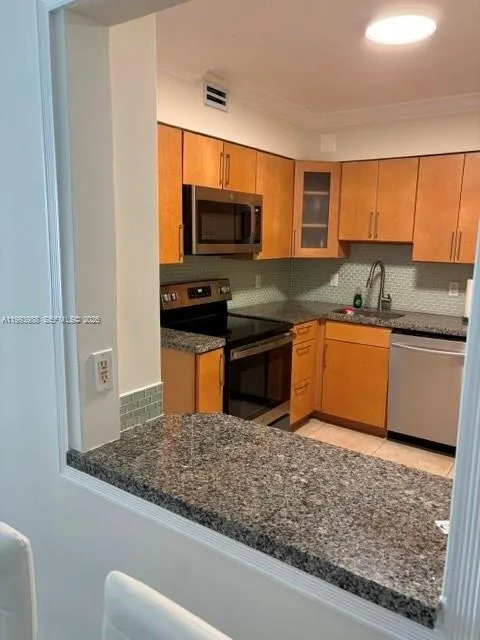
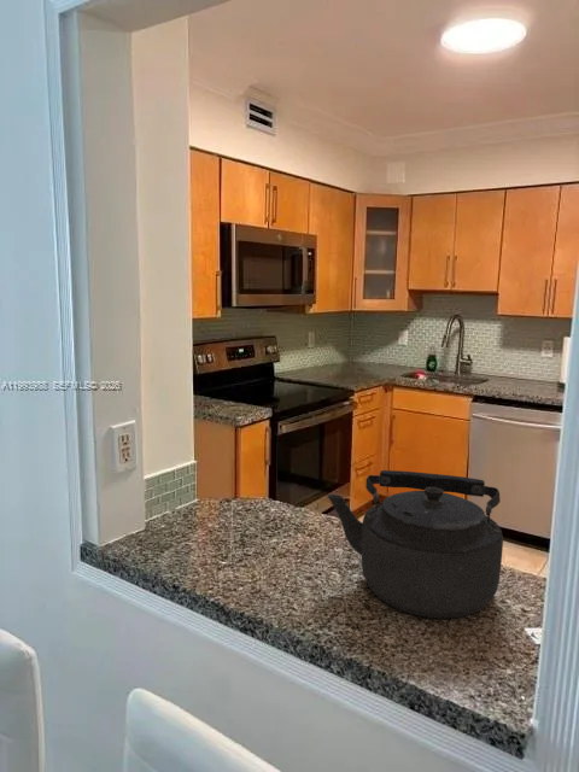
+ kettle (426, 537)
